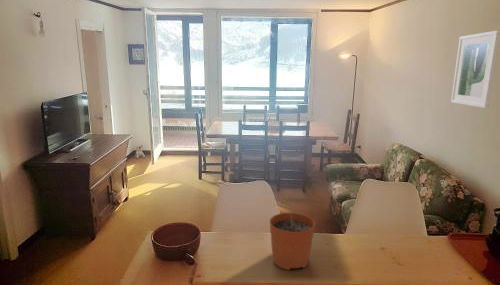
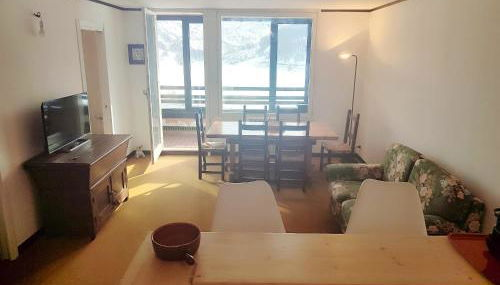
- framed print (473, 70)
- plant pot (291, 231)
